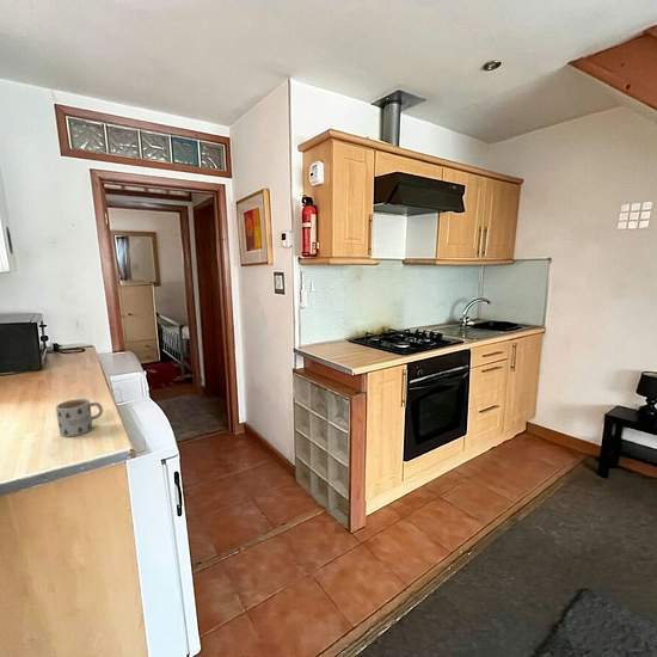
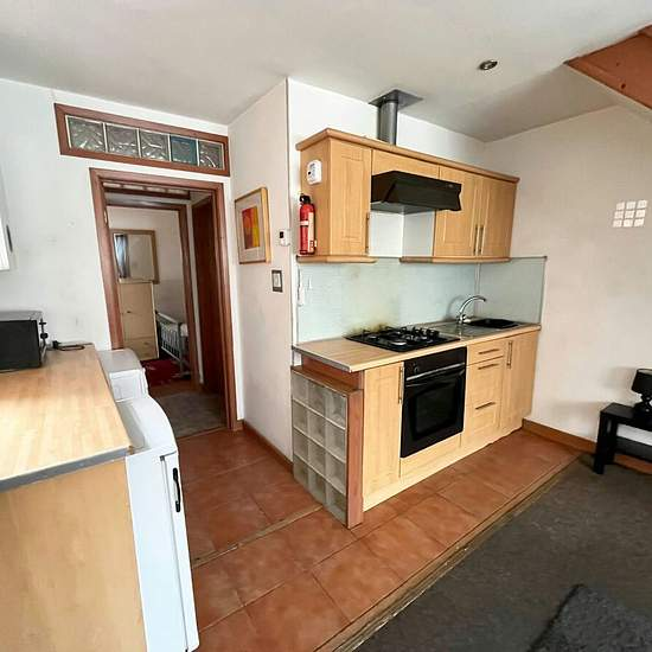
- mug (80, 416)
